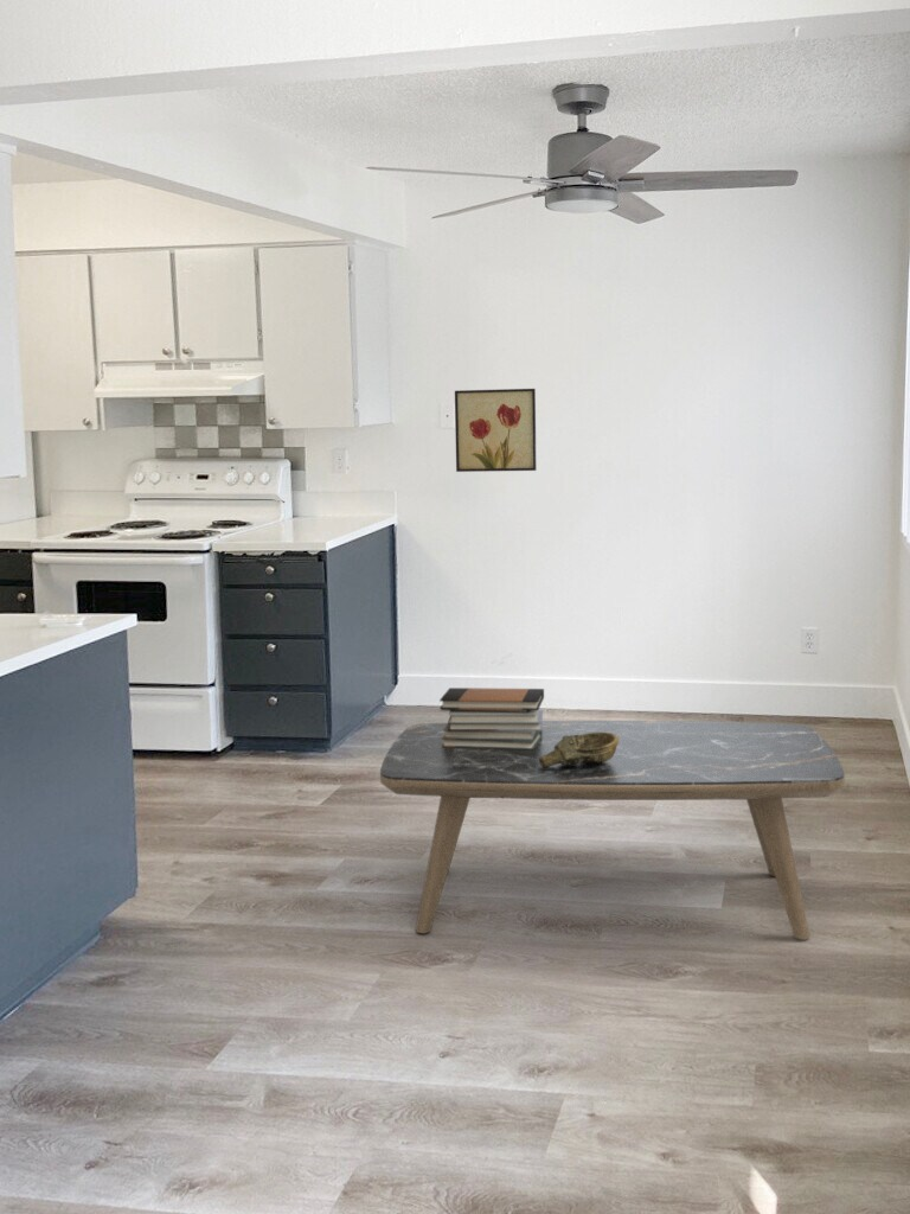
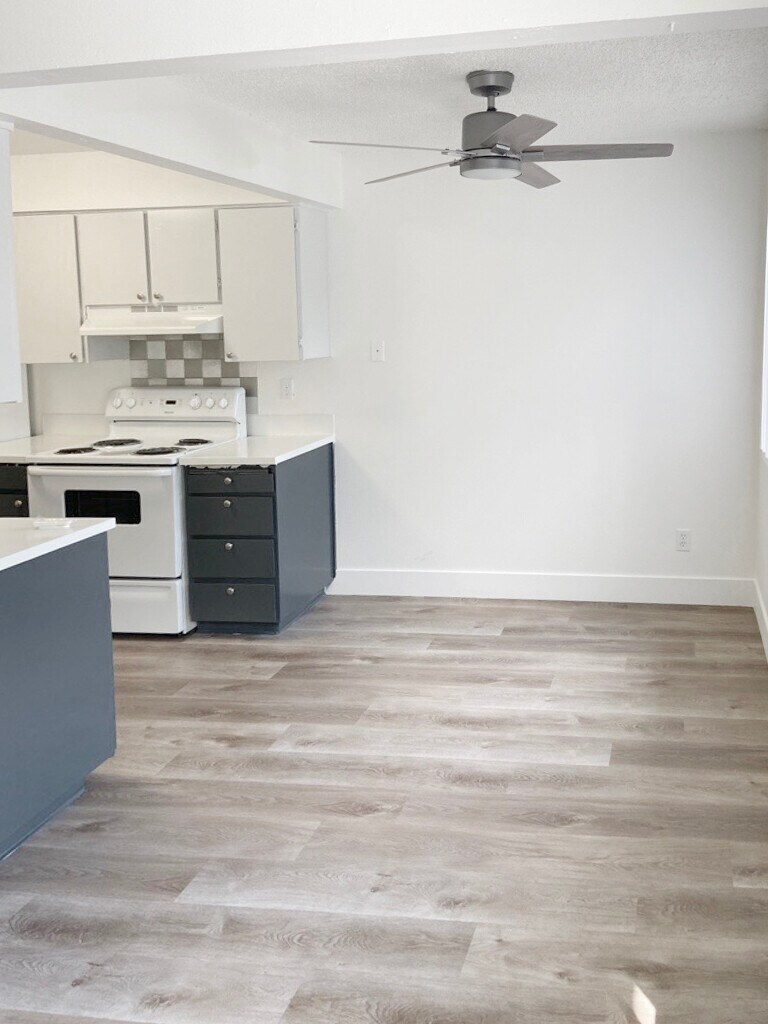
- wall art (495, 430)
- book stack (493, 717)
- decorative bowl (578, 748)
- coffee table (608, 799)
